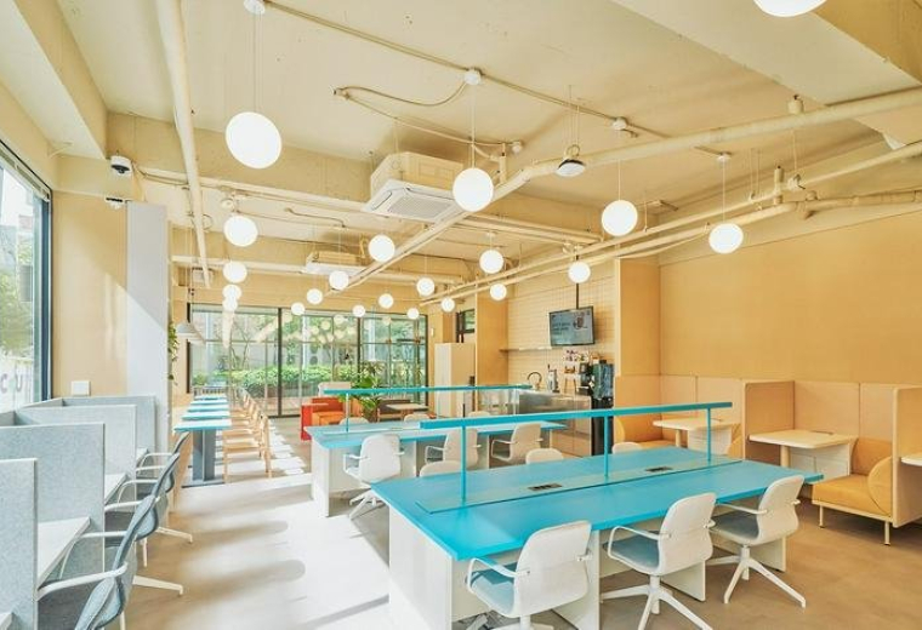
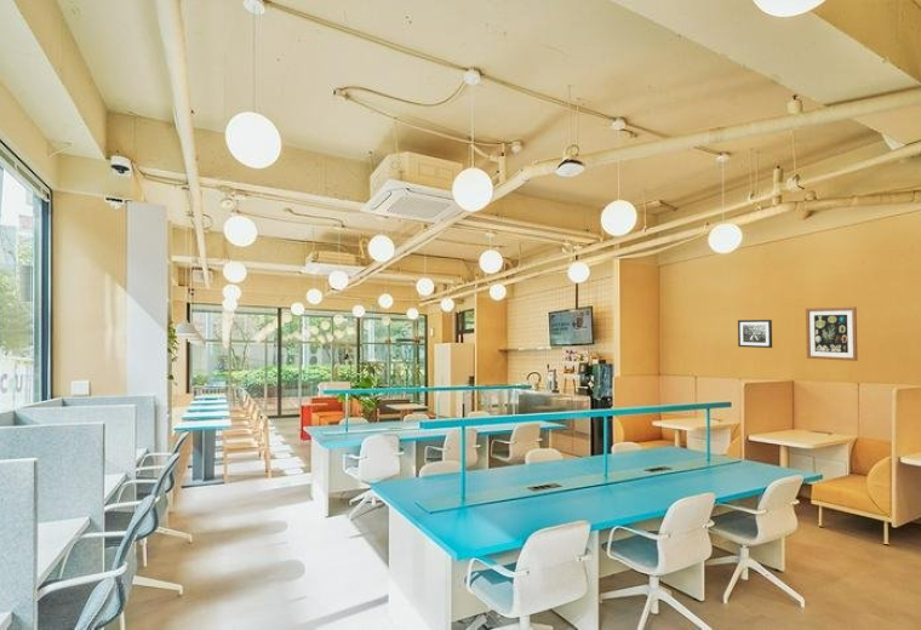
+ wall art (830, 333)
+ wall art (754, 333)
